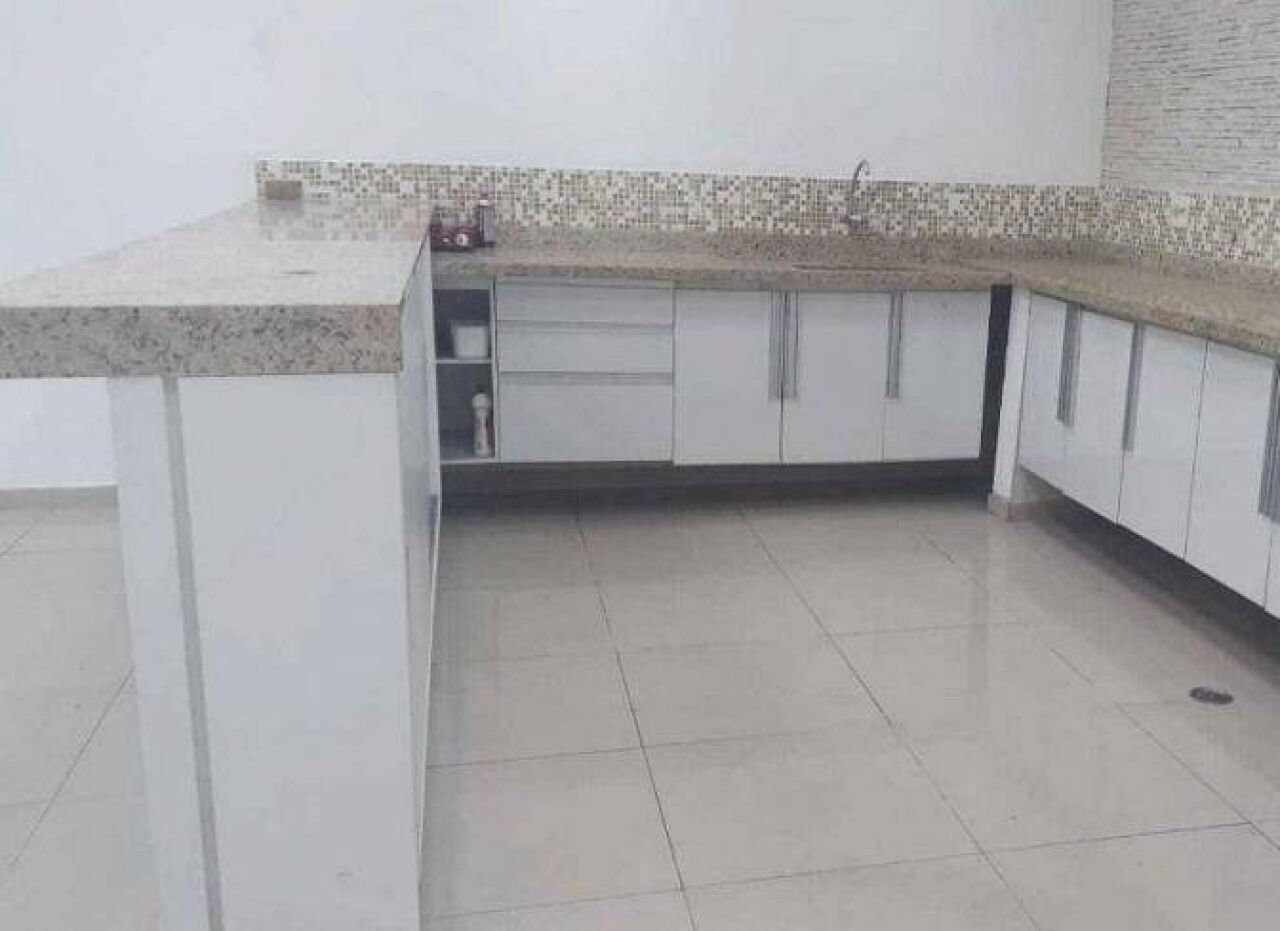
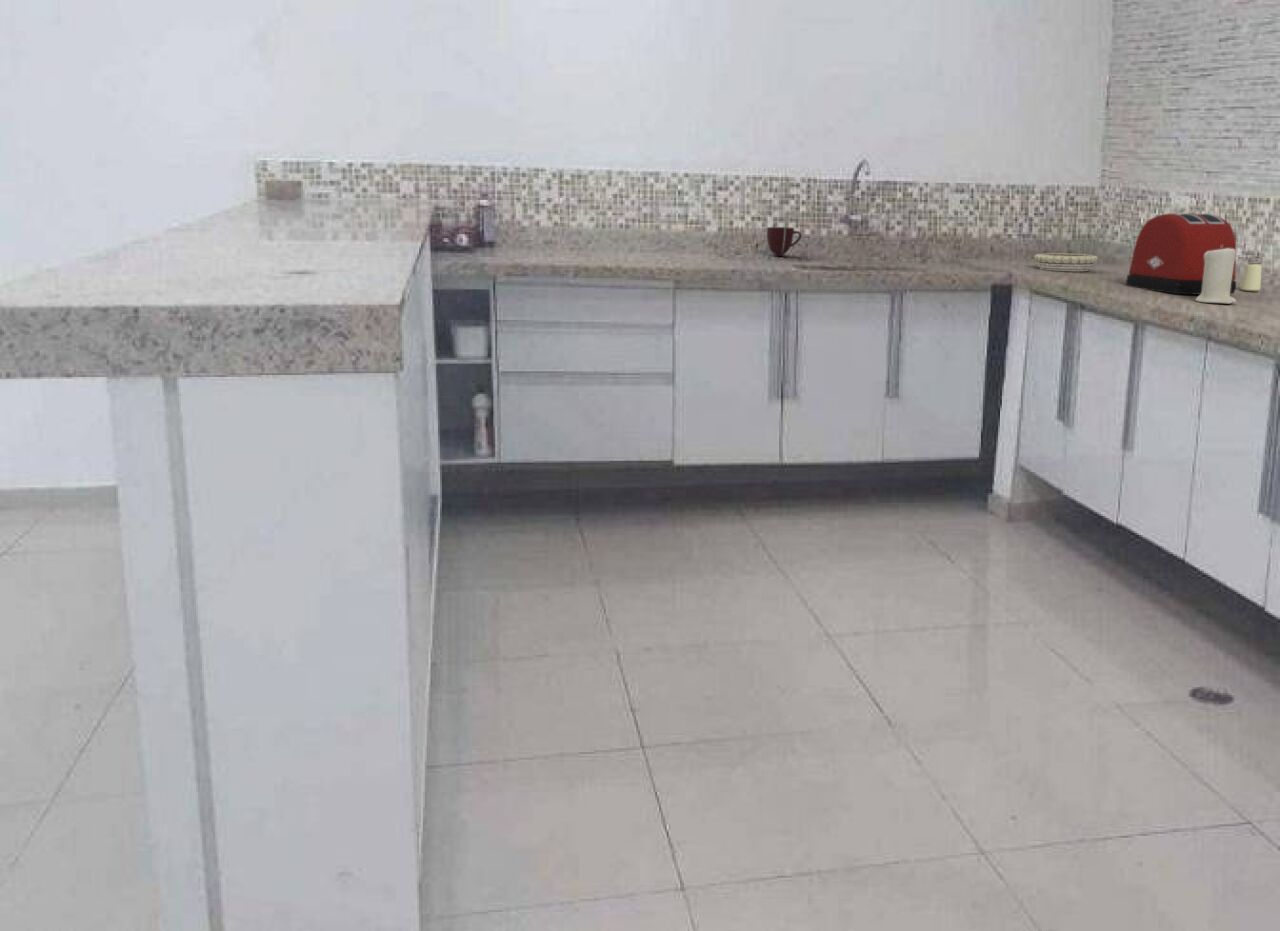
+ saltshaker (1253, 273)
+ mug (784, 241)
+ decorative bowl (1065, 261)
+ candle (1219, 273)
+ toaster (1183, 252)
